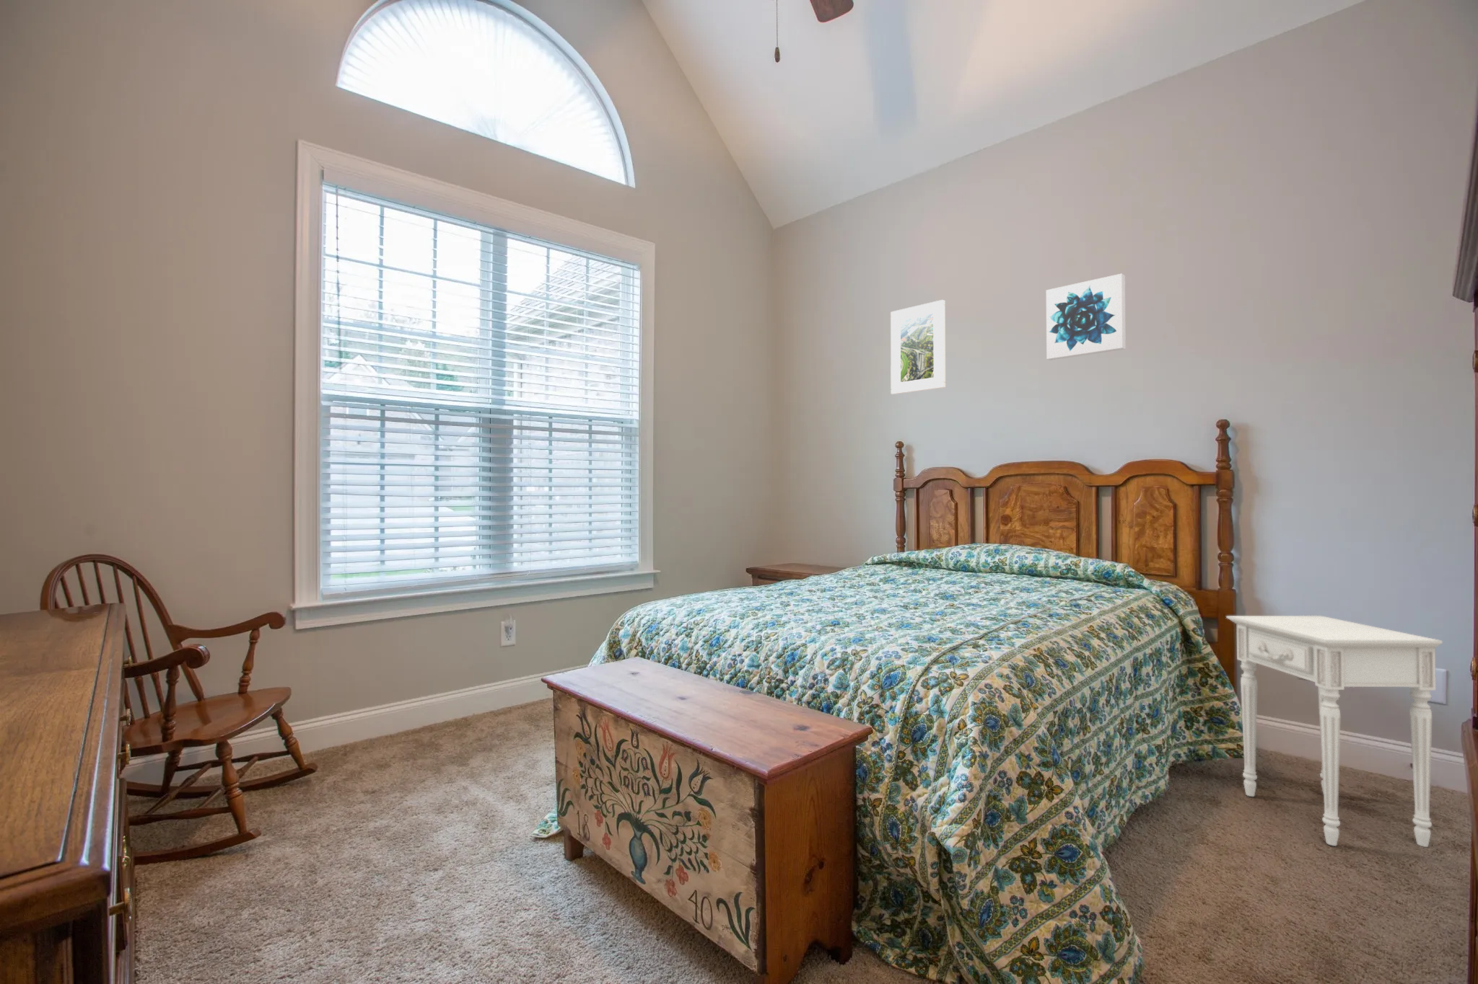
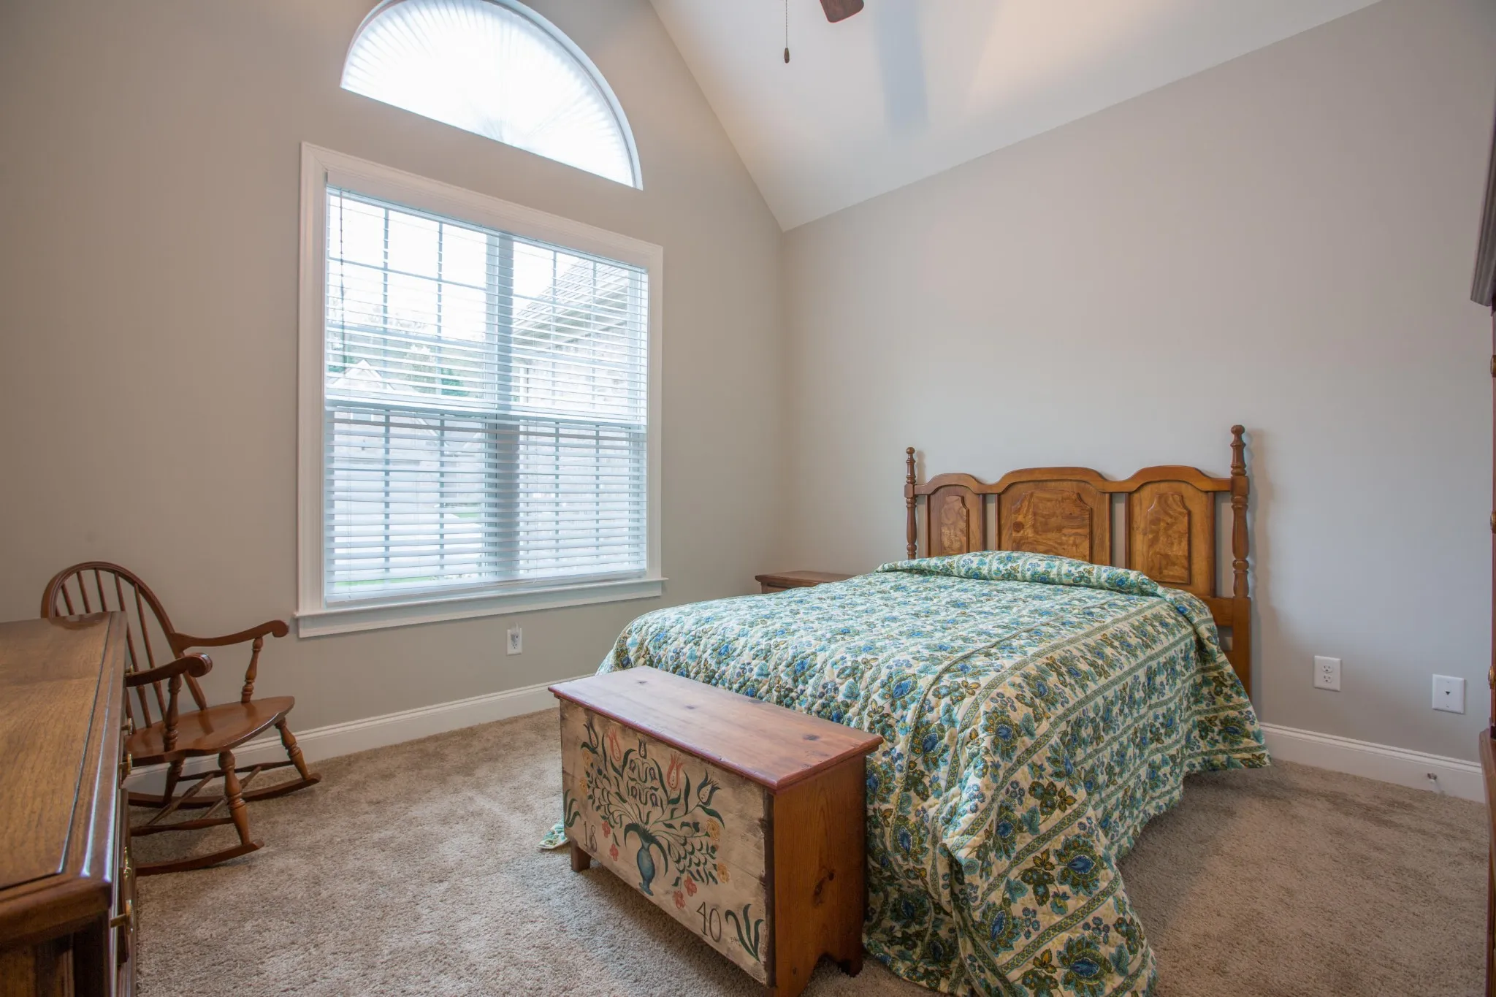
- wall art (1084, 318)
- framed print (918, 348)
- nightstand (1323, 723)
